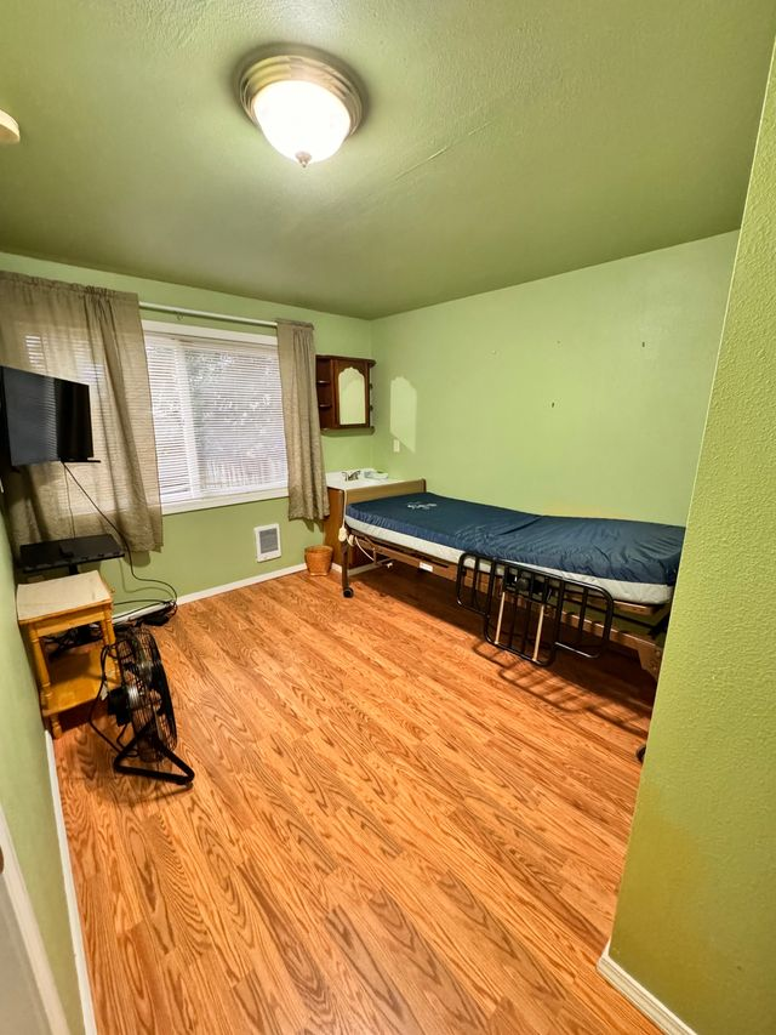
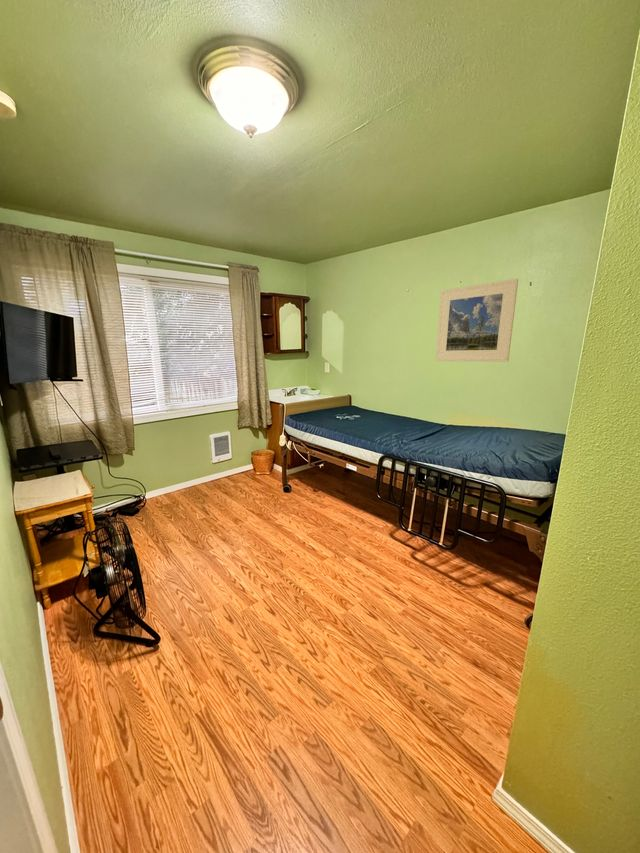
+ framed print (472, 324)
